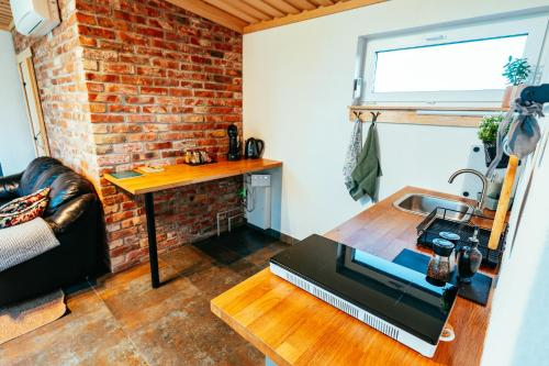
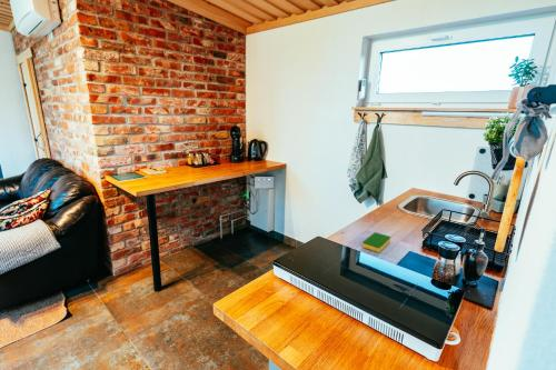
+ dish sponge (376, 241)
